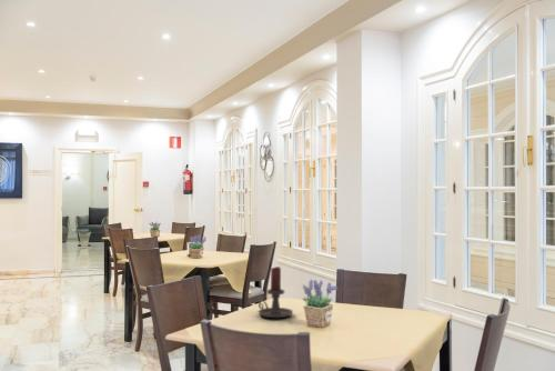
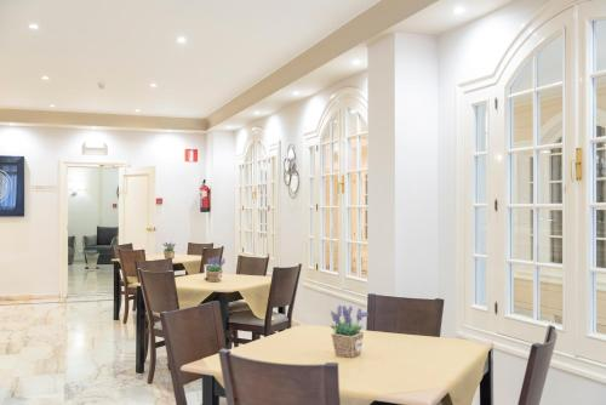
- candle holder (272, 290)
